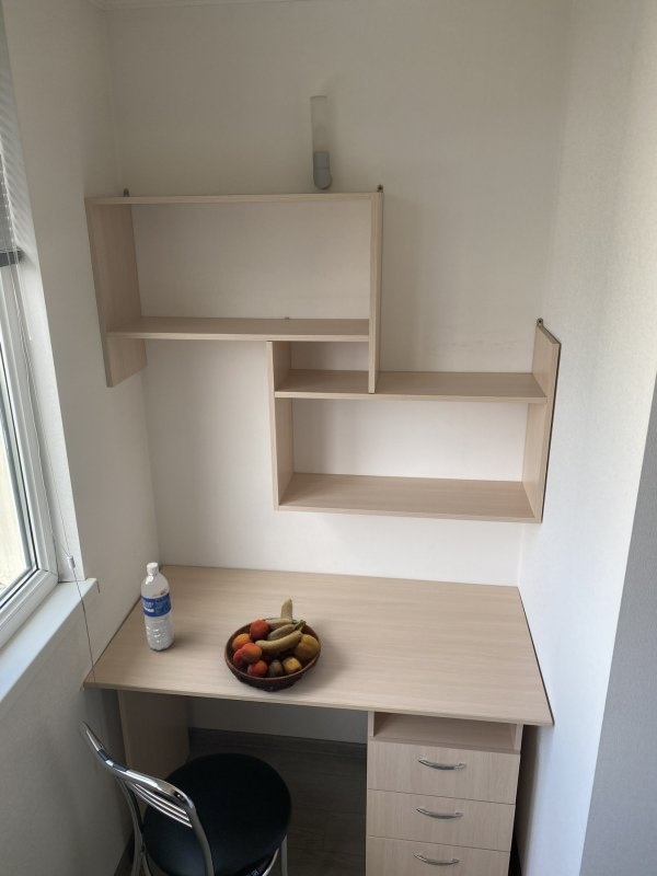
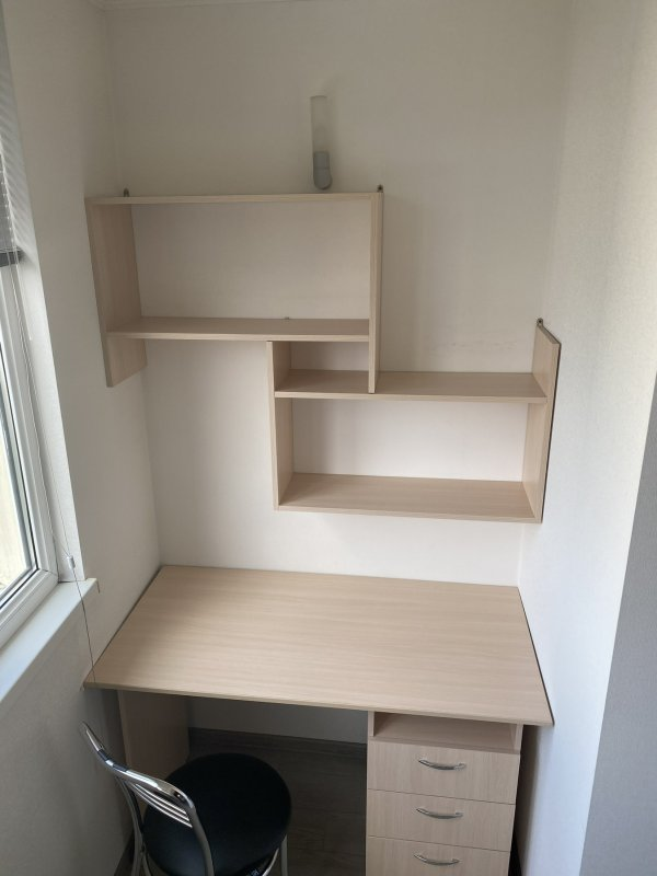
- fruit bowl (272, 642)
- water bottle (157, 604)
